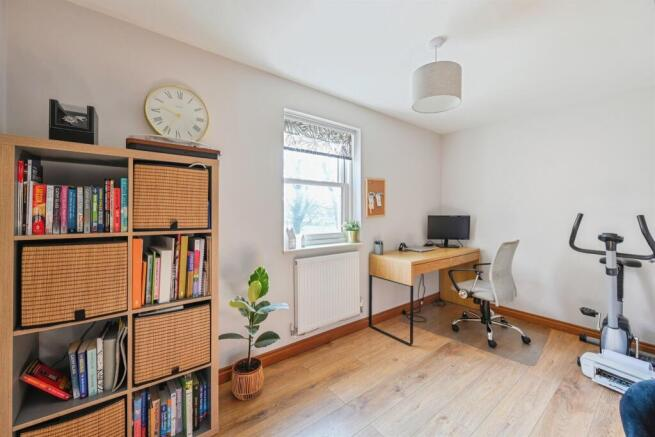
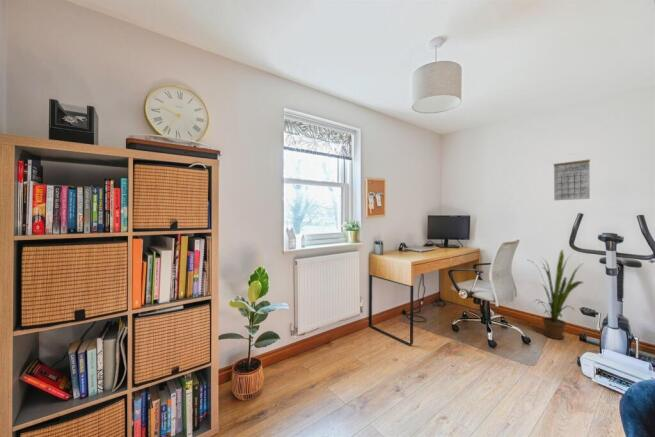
+ house plant (552, 292)
+ calendar (571, 176)
